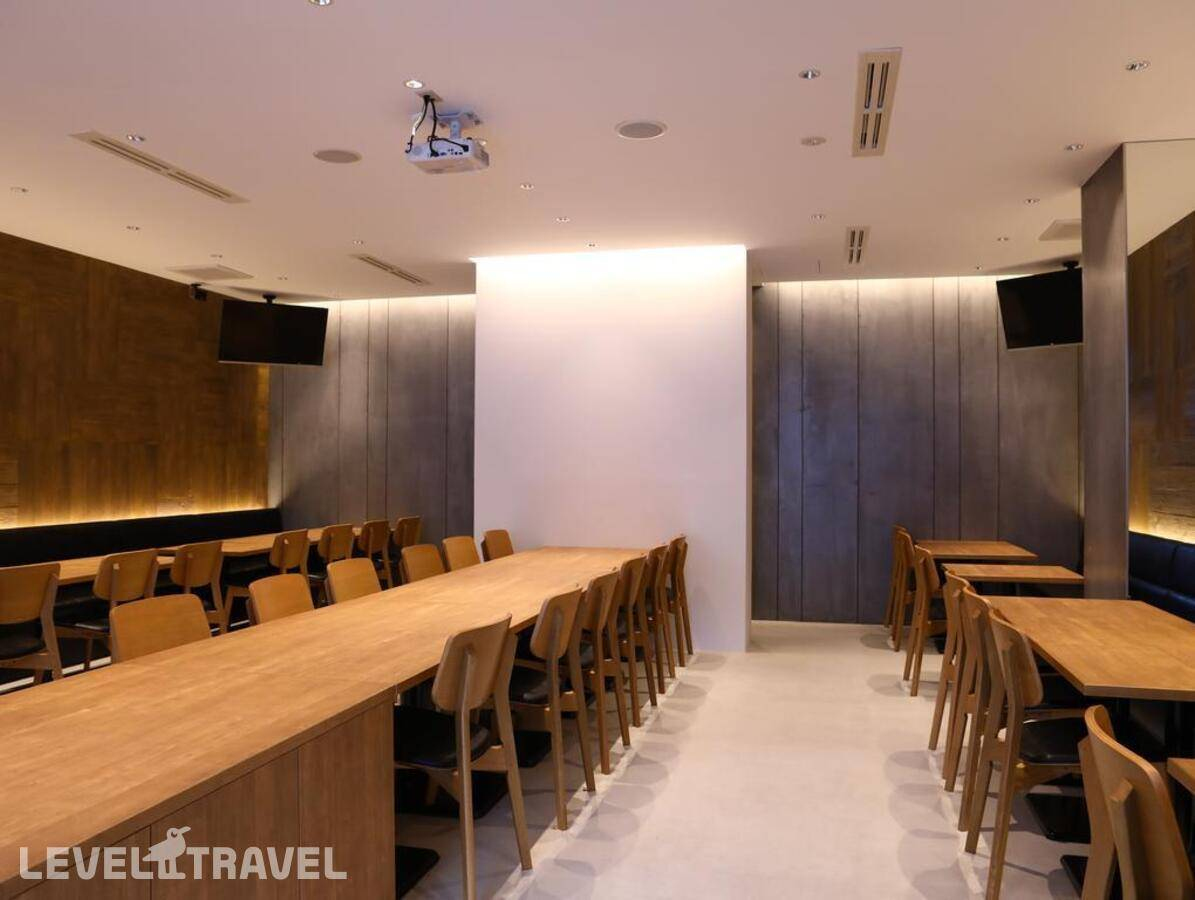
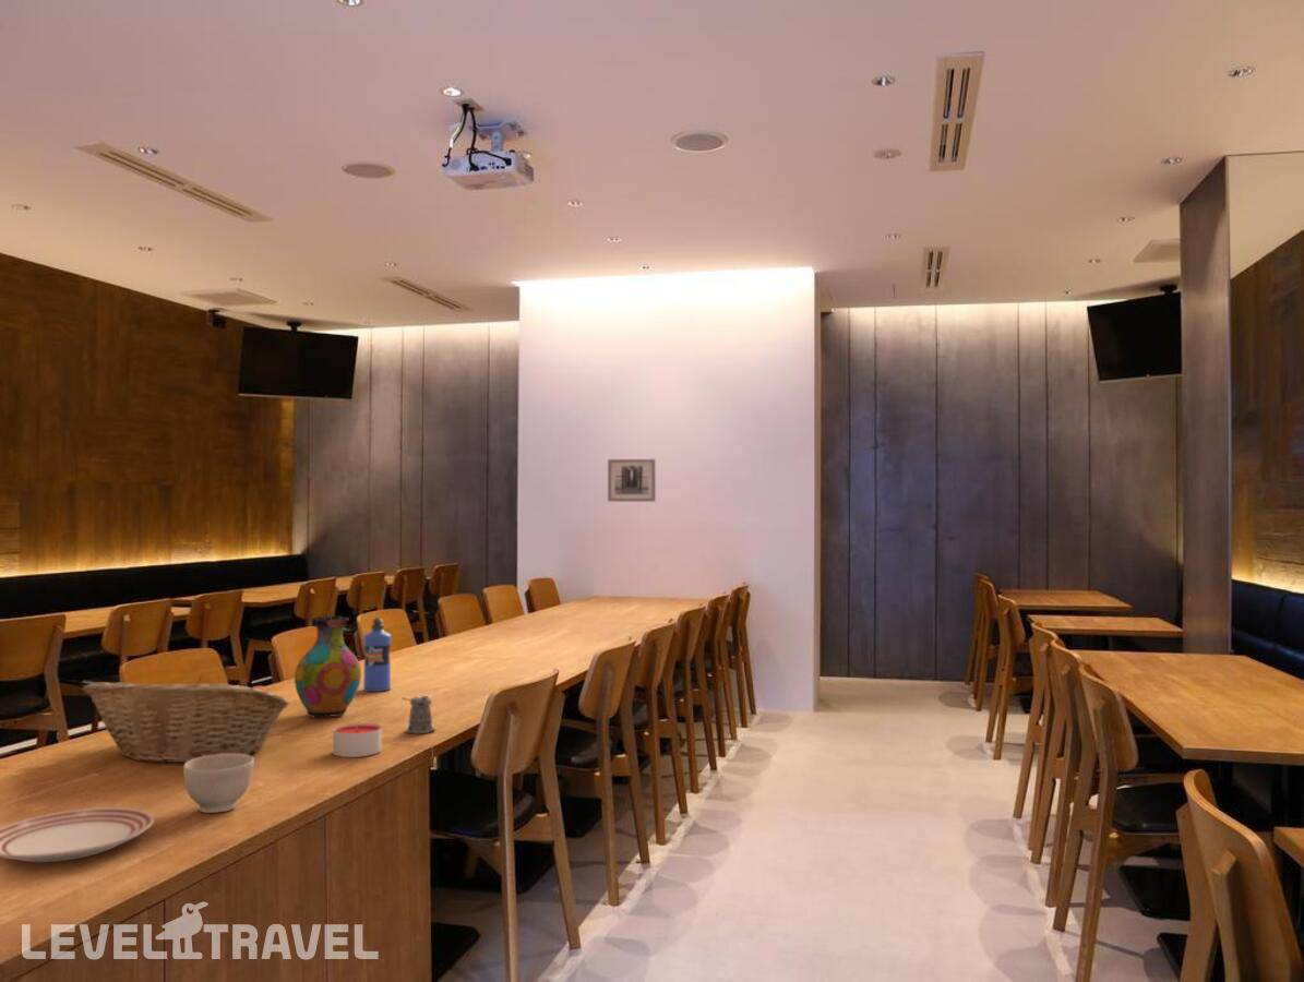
+ bowl (218, 785)
+ dinner plate (70, 836)
+ candle (357, 739)
+ pepper shaker (418, 711)
+ water bottle (376, 654)
+ fruit basket (188, 711)
+ vase (327, 666)
+ wall art (631, 480)
